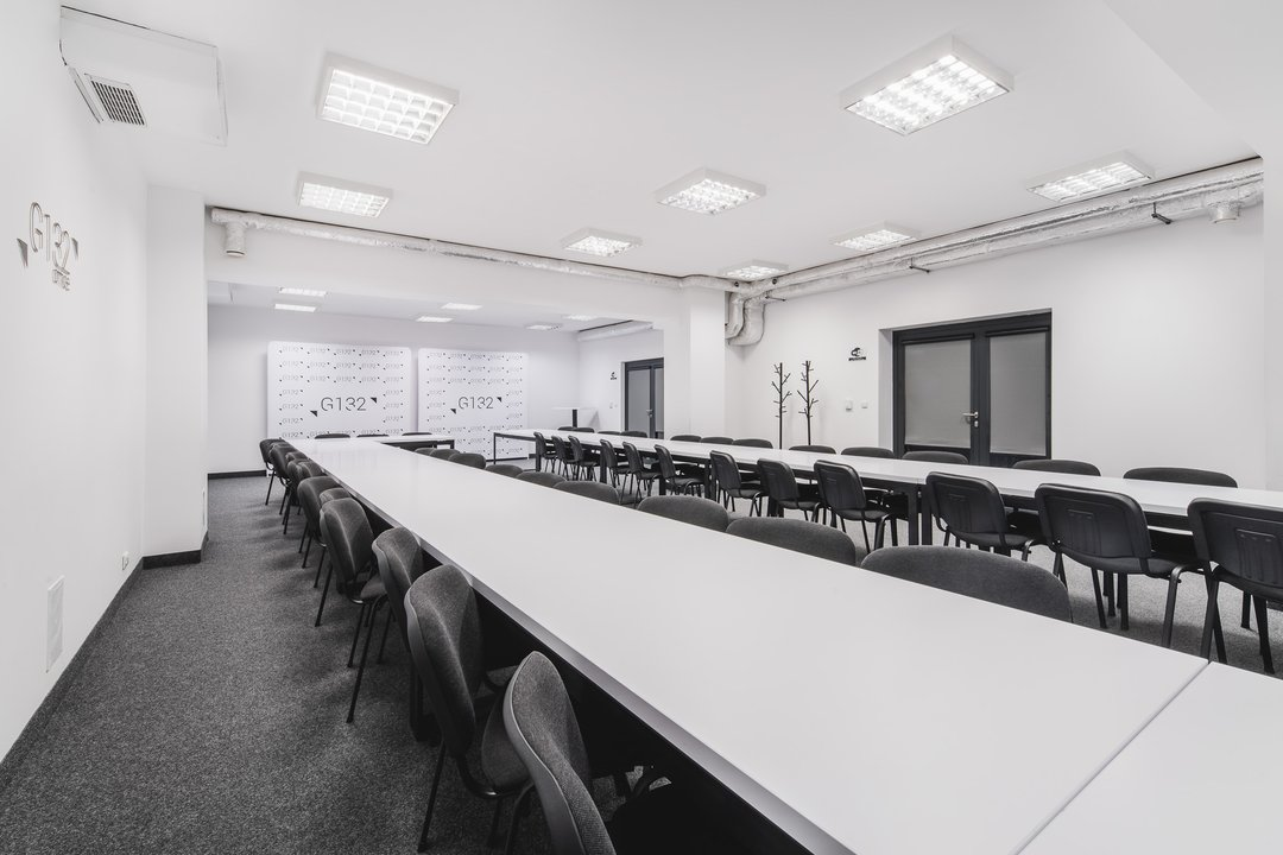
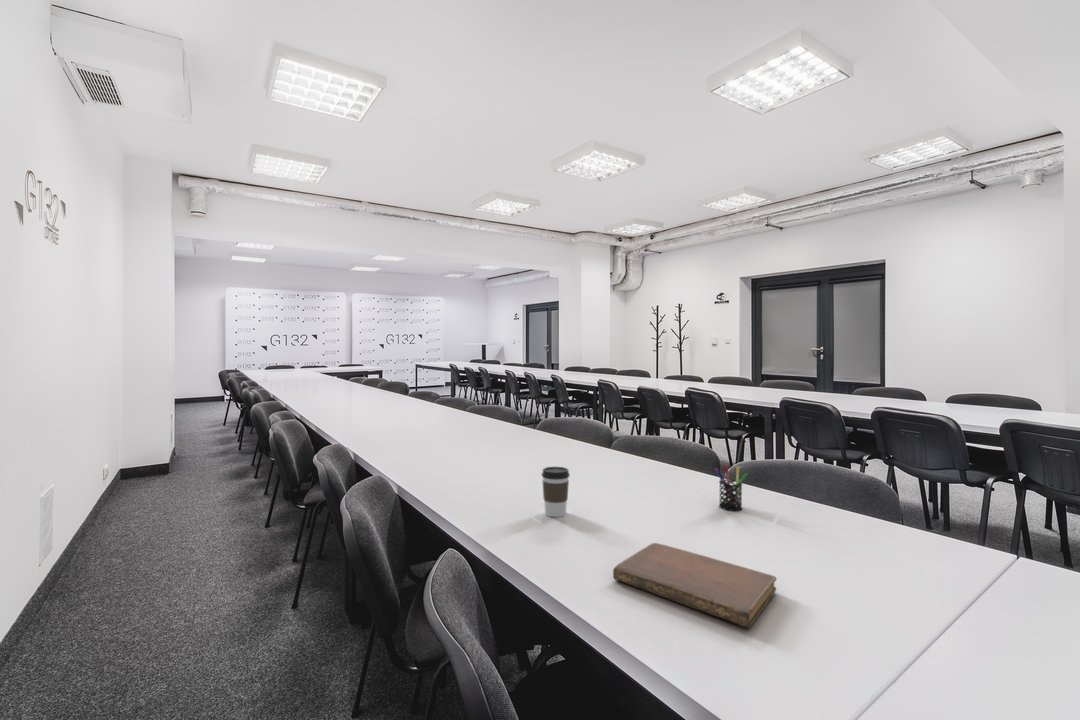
+ coffee cup (555, 491)
+ pen holder (732, 486)
+ notebook (693, 578)
